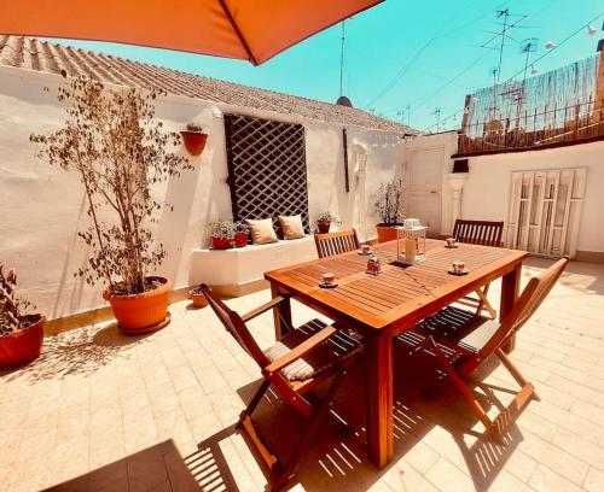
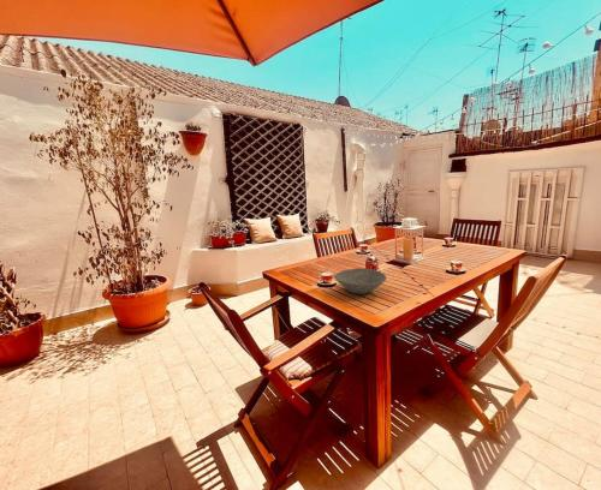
+ bowl (359, 282)
